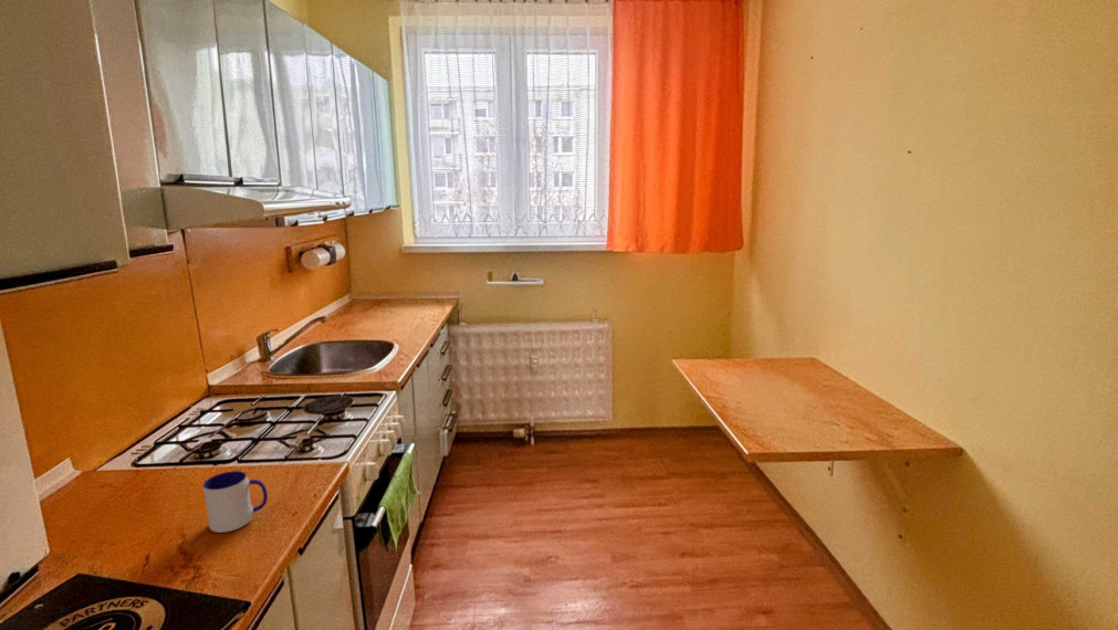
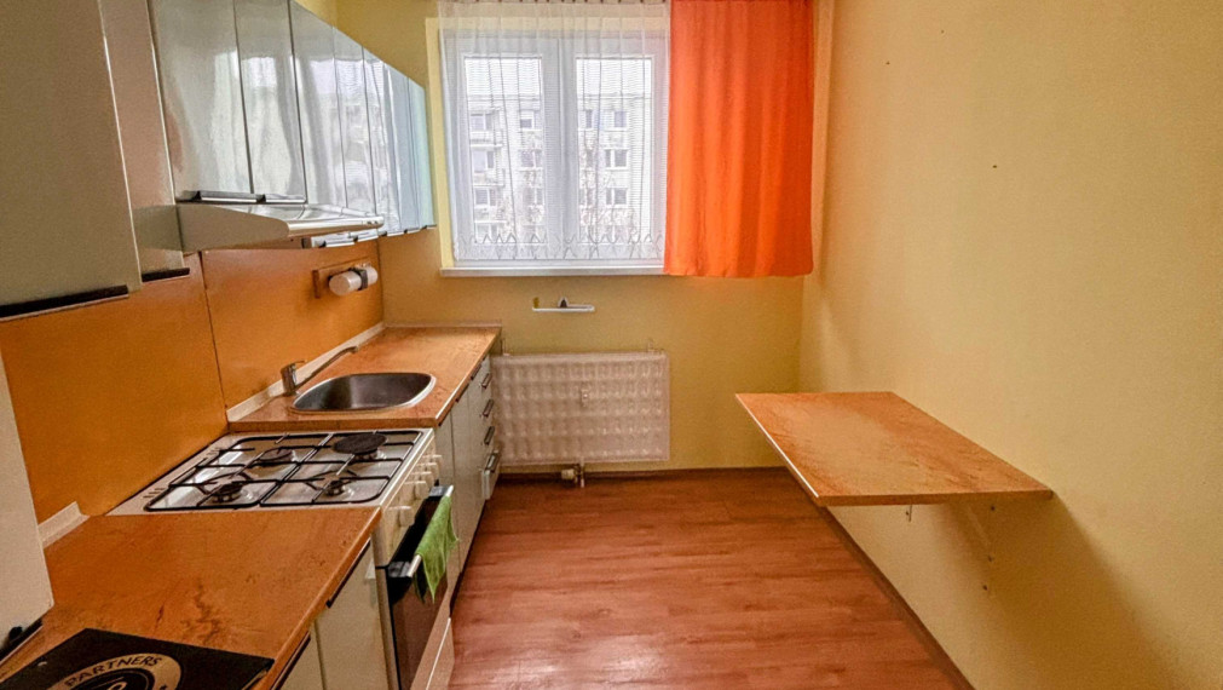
- mug (237, 498)
